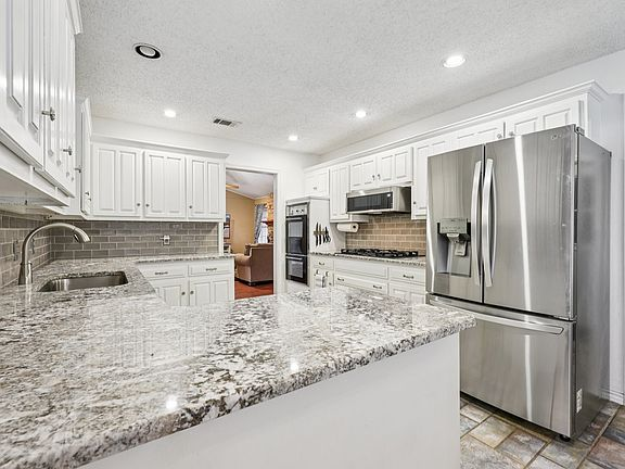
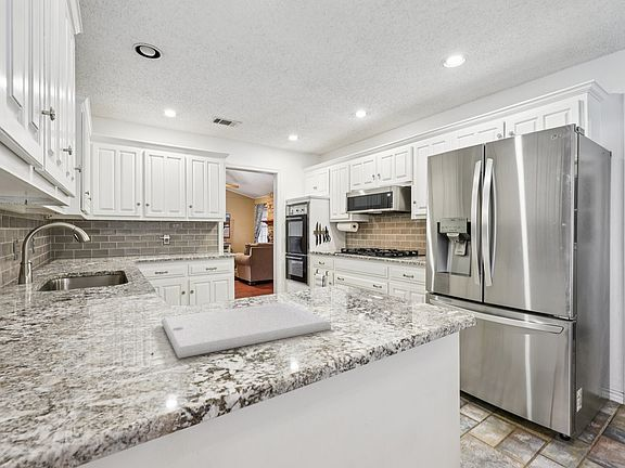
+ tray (244, 323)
